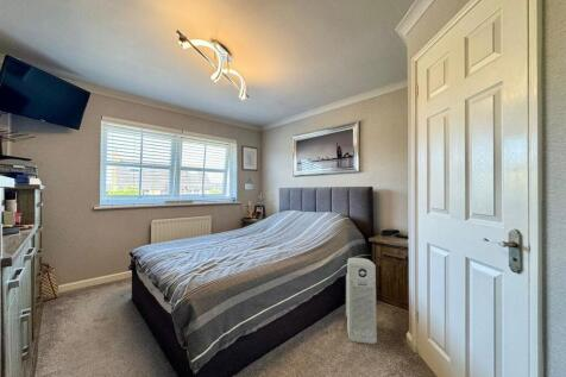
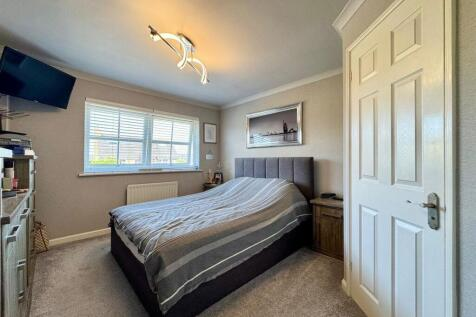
- air purifier (359, 295)
